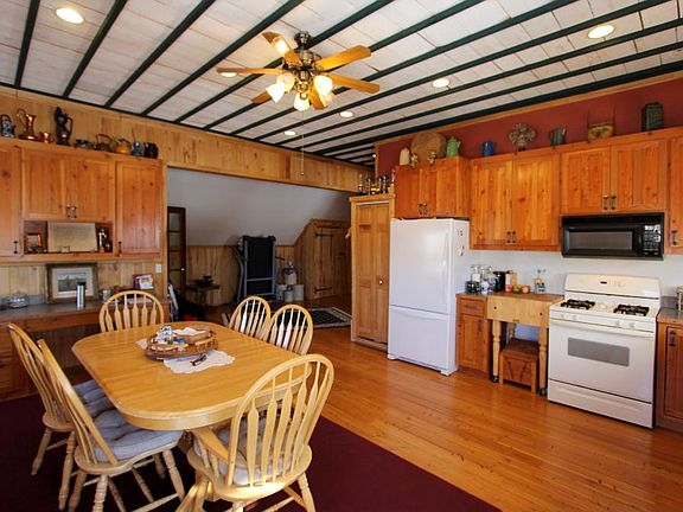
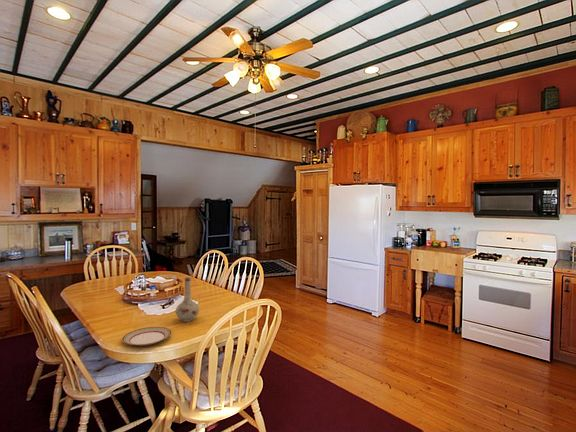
+ vase (187, 298)
+ plate (147, 337)
